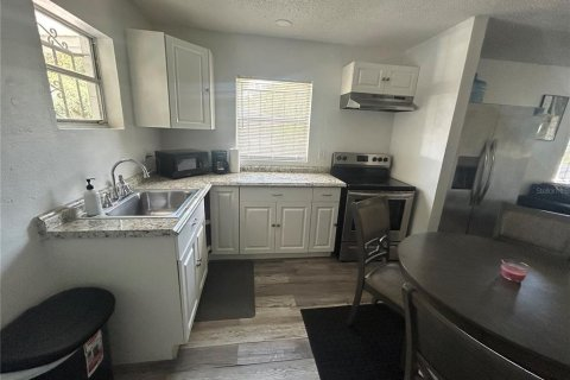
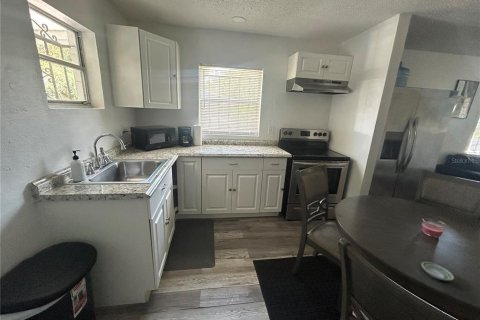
+ saucer (436, 272)
